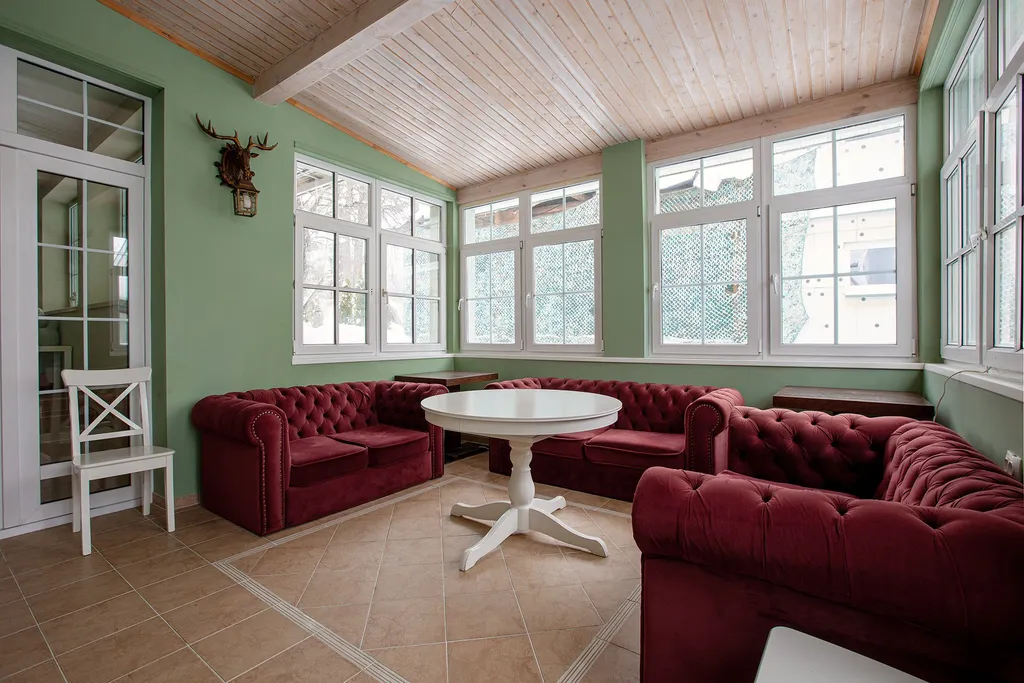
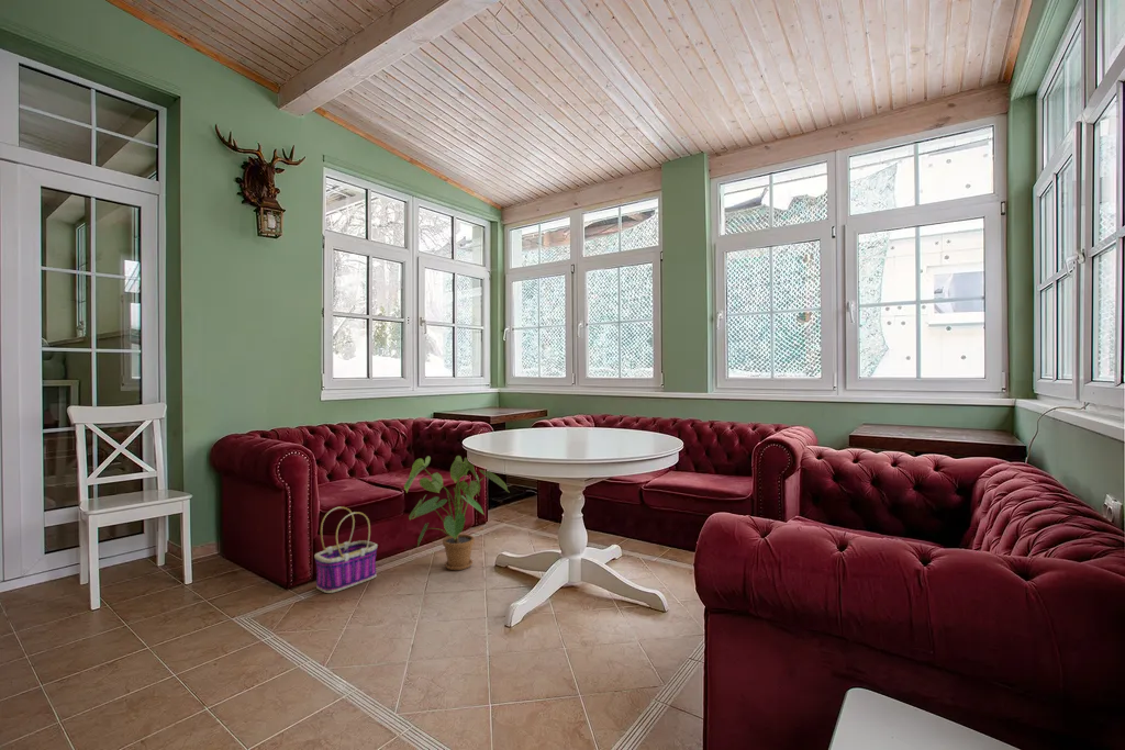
+ basket (346, 545)
+ house plant (455, 507)
